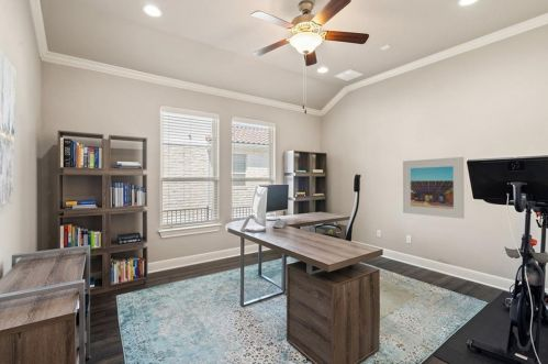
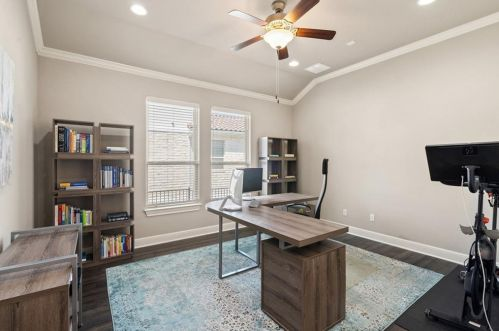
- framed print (430, 187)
